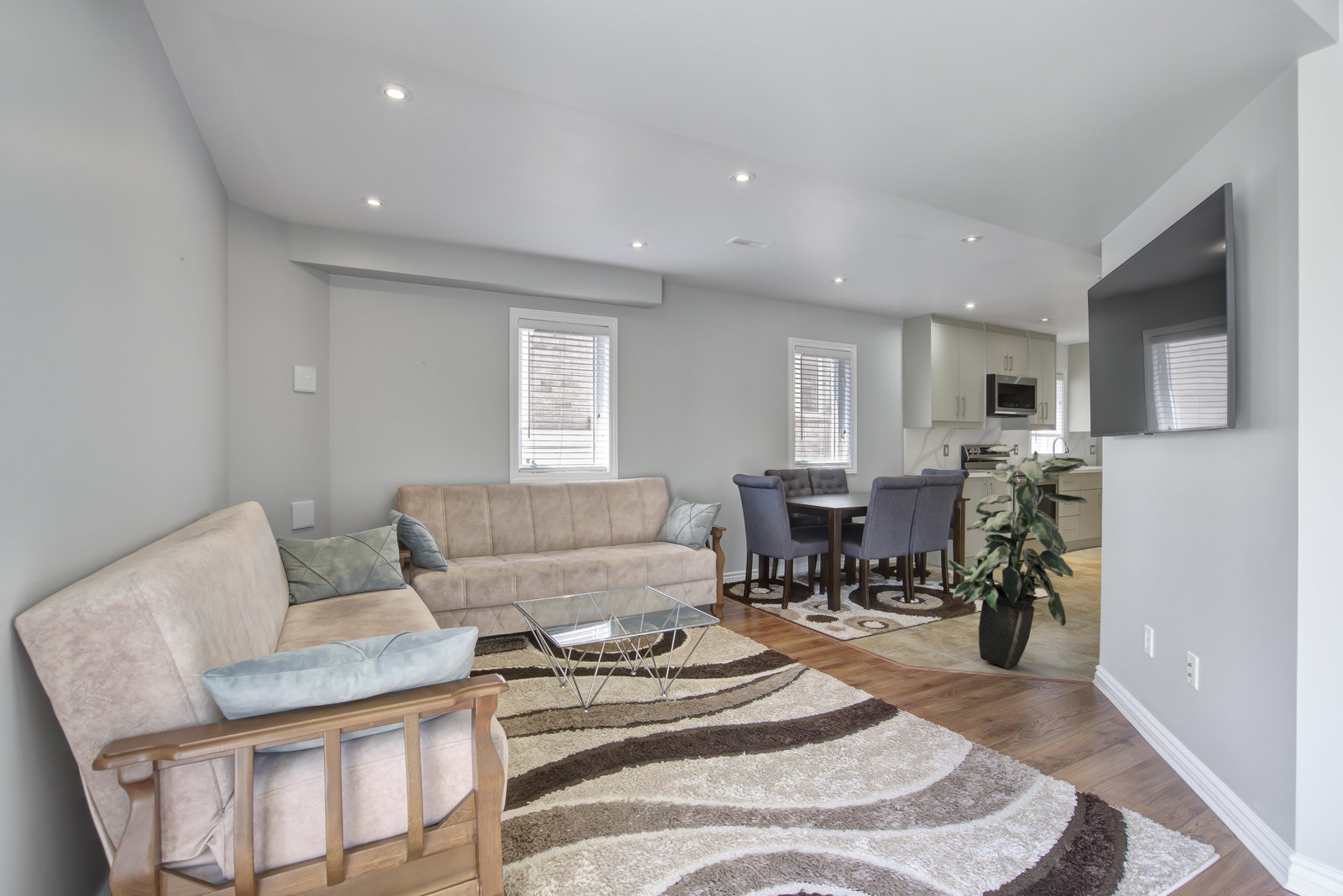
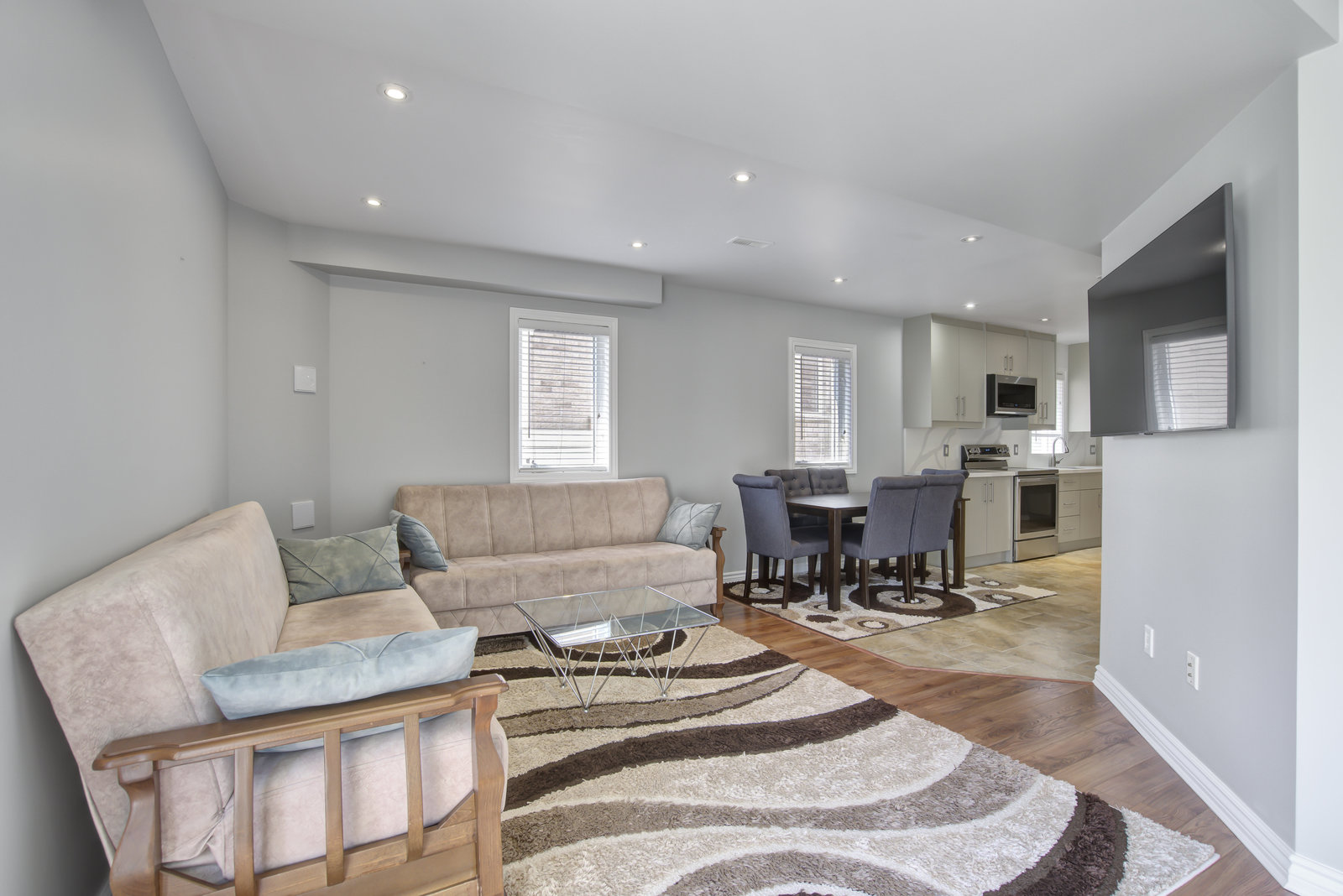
- indoor plant (1014, 555)
